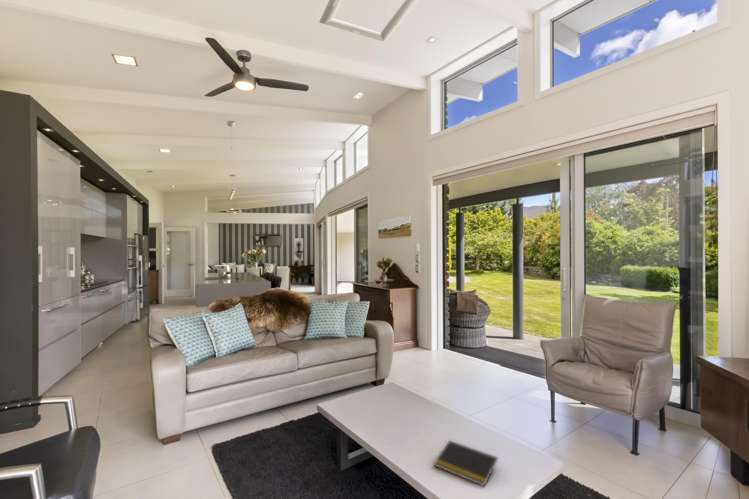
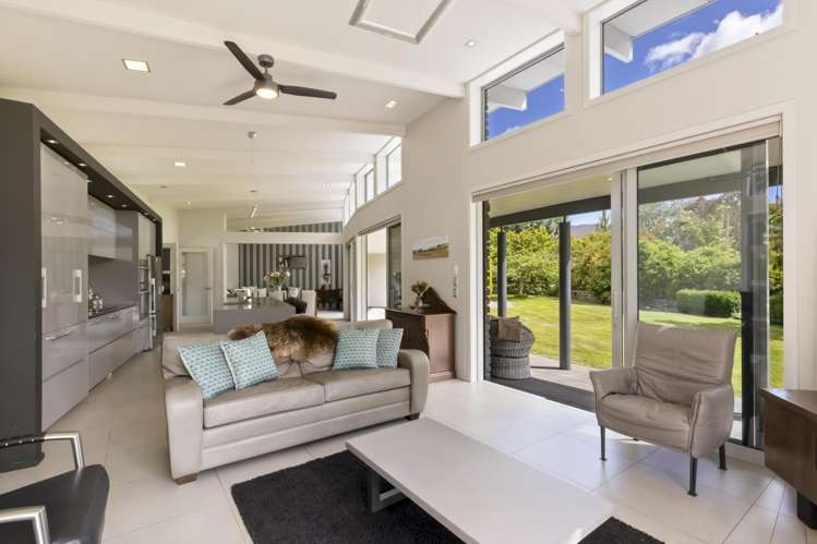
- notepad (465, 461)
